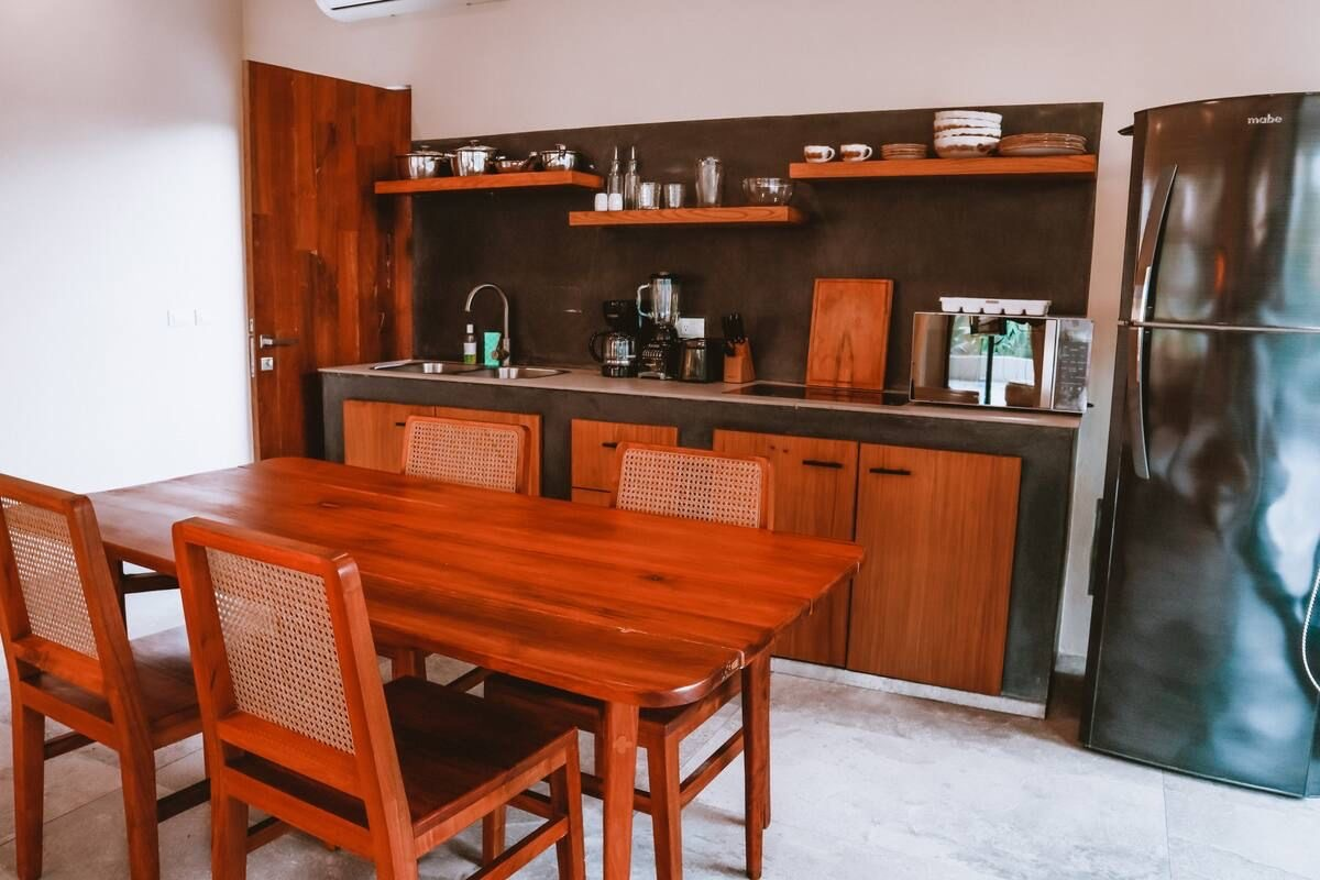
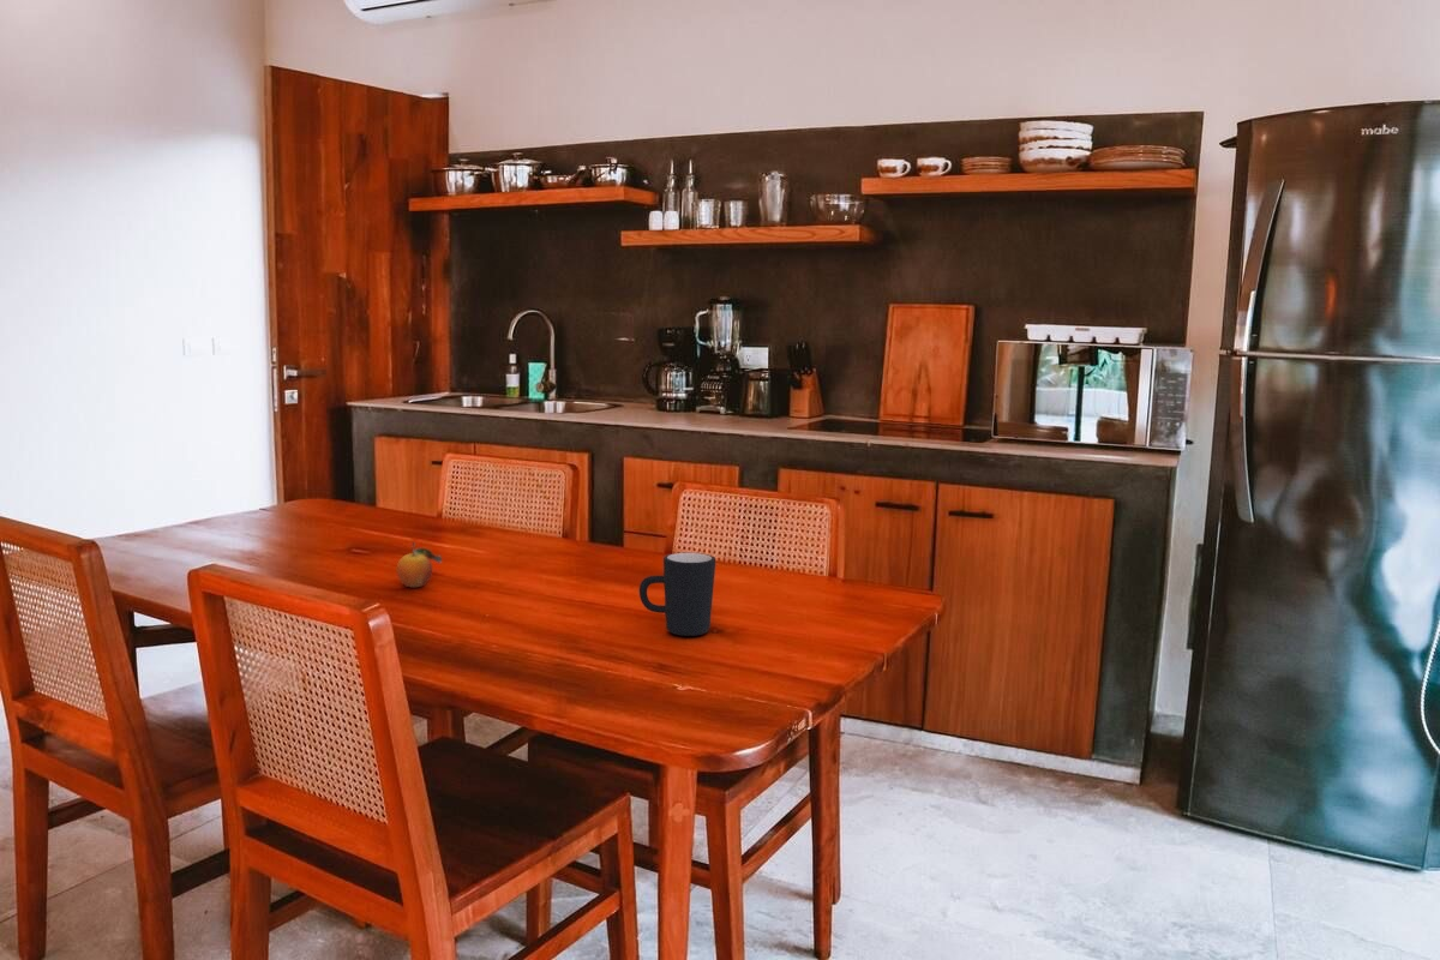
+ mug (677, 594)
+ fruit (422, 562)
